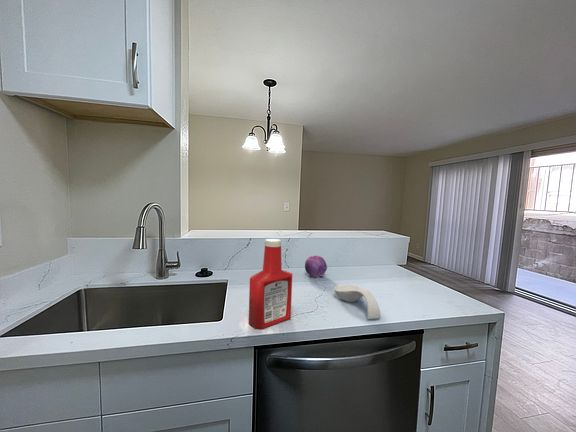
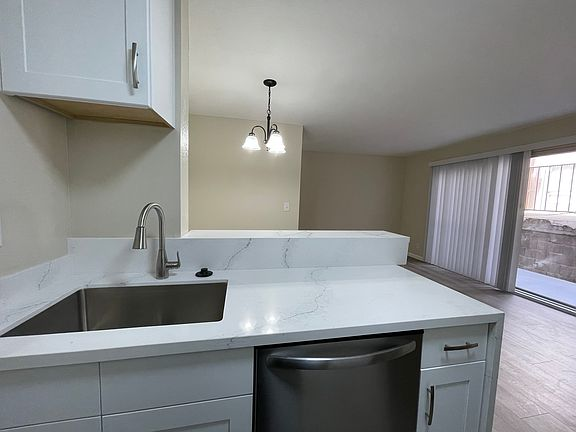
- spoon rest (357, 295)
- fruit (315, 266)
- soap bottle (271, 280)
